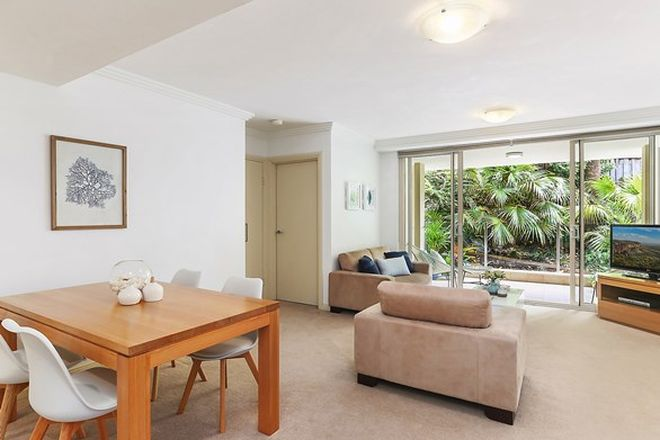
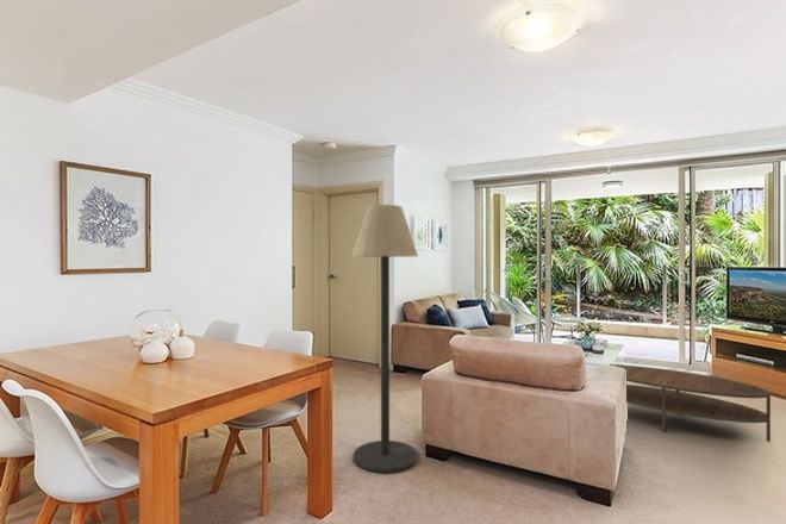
+ floor lamp (385, 331)
+ coffee table (670, 399)
